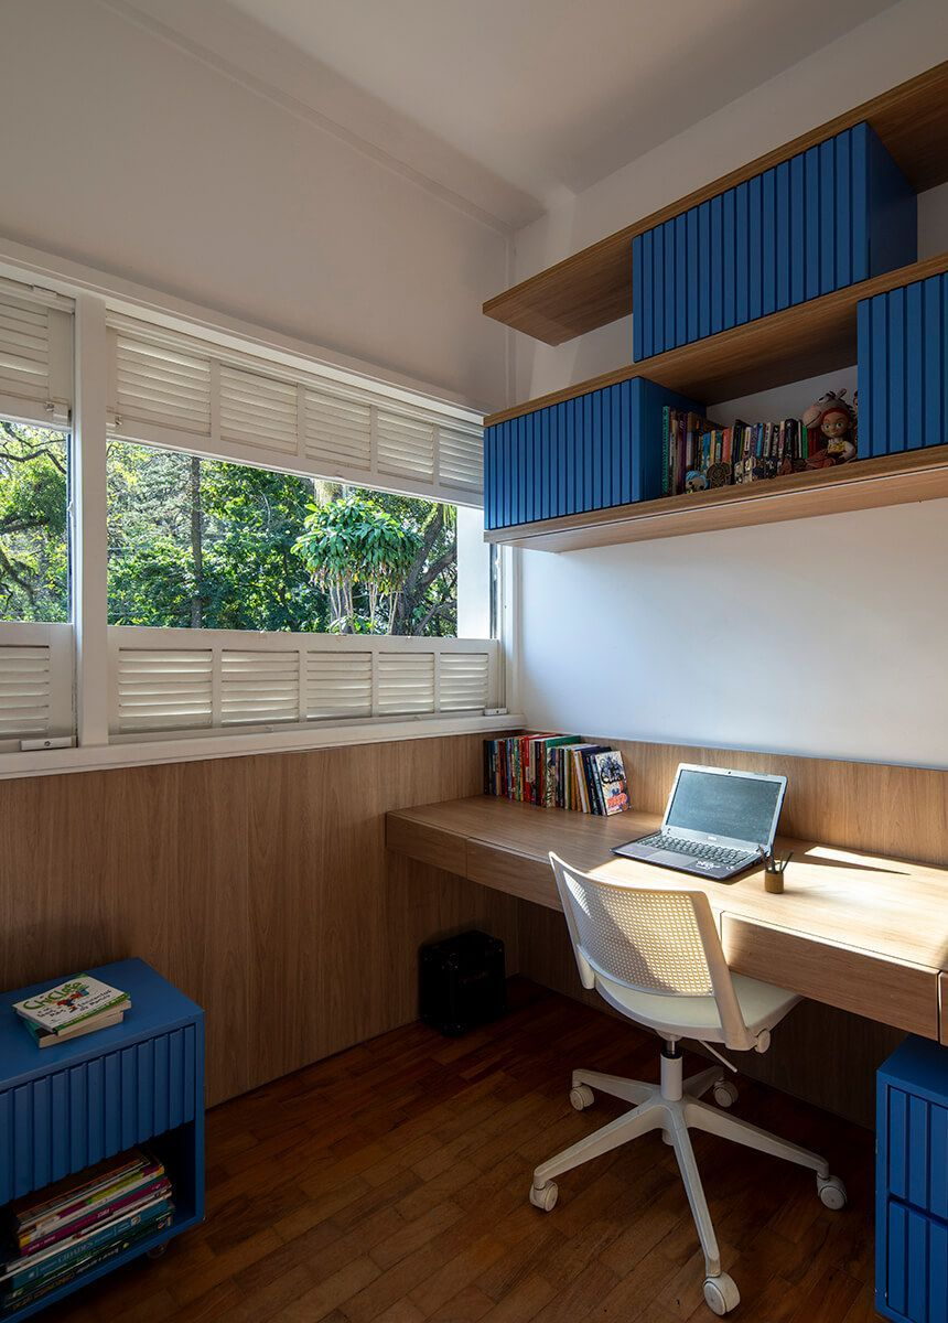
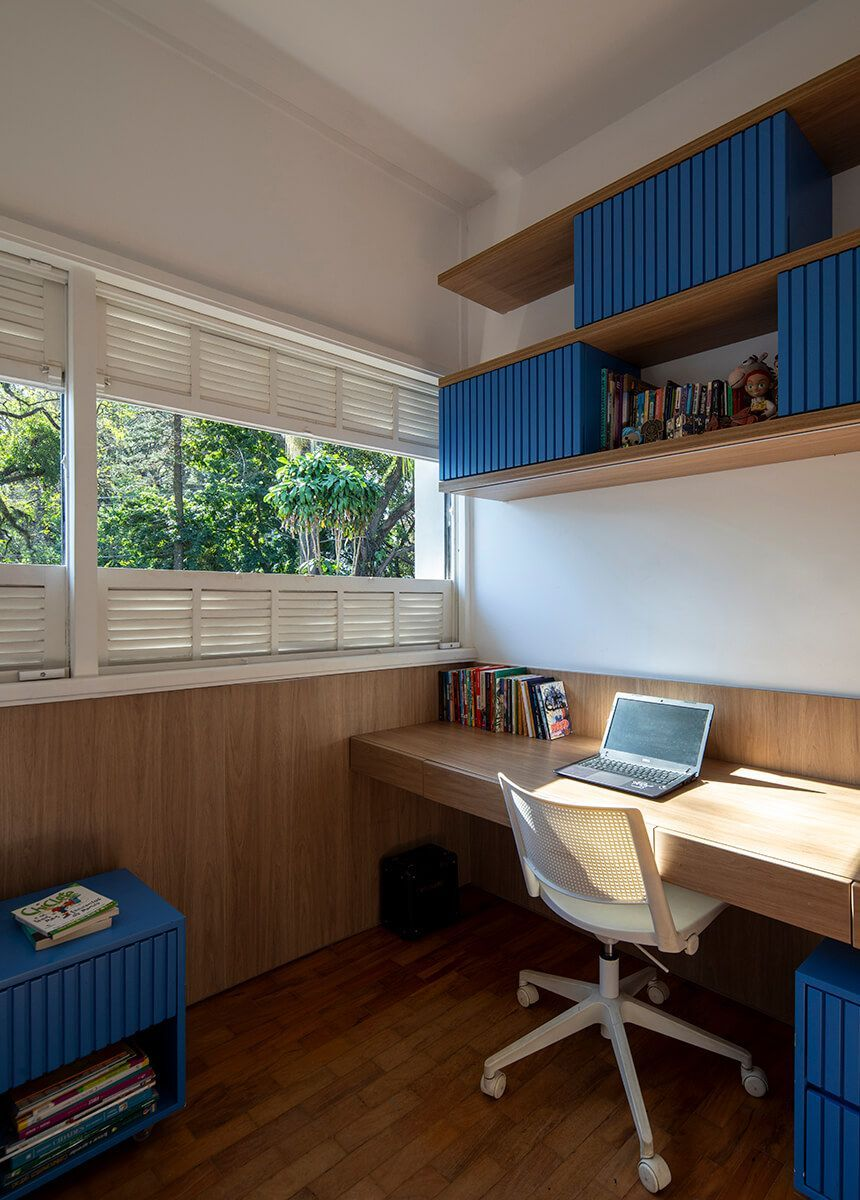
- pencil box (775, 868)
